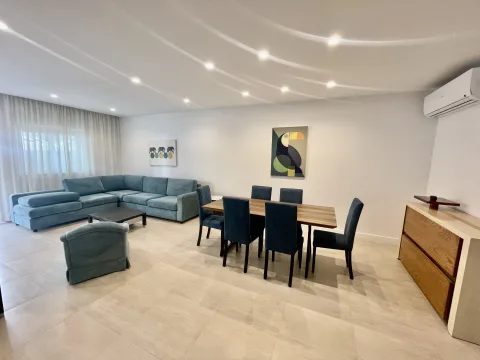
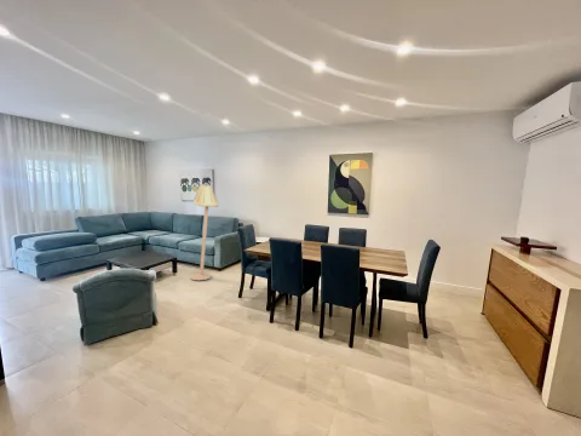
+ floor lamp (205, 230)
